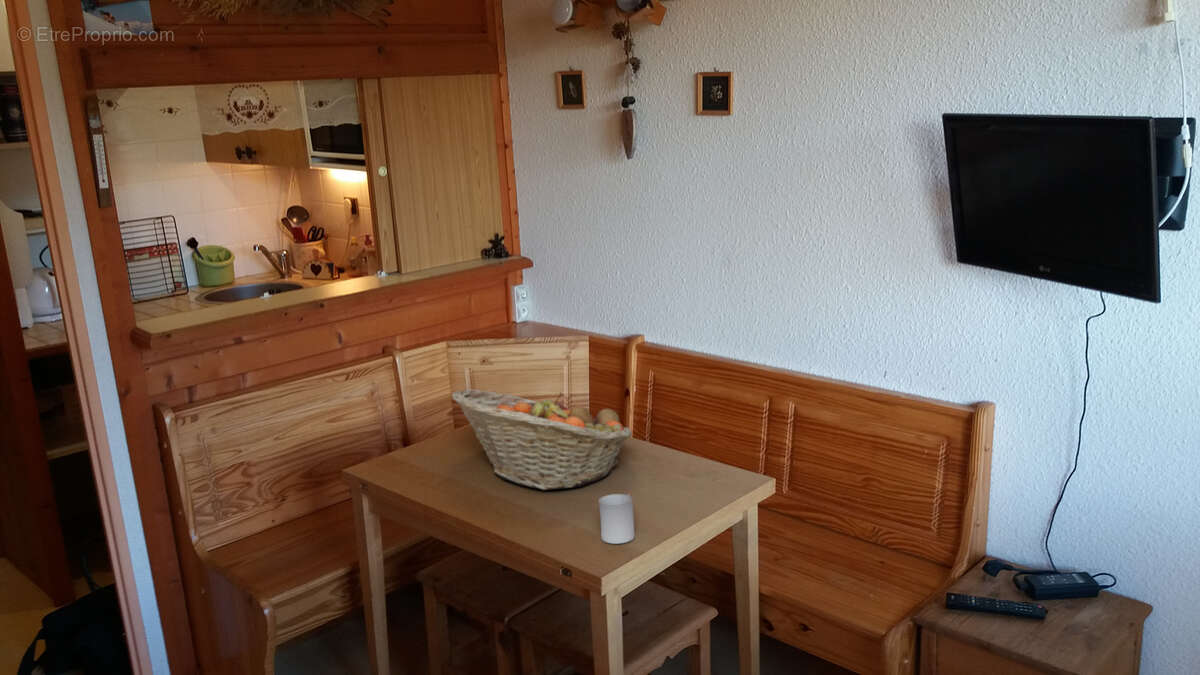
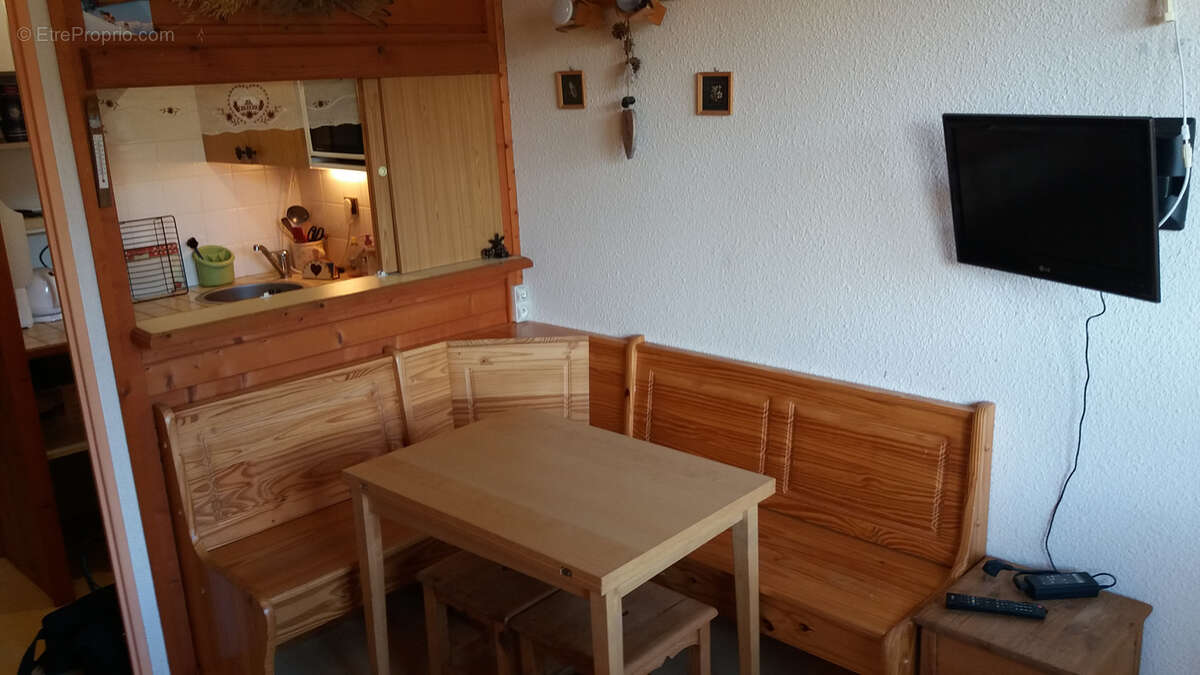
- cup (620, 515)
- fruit basket (541, 428)
